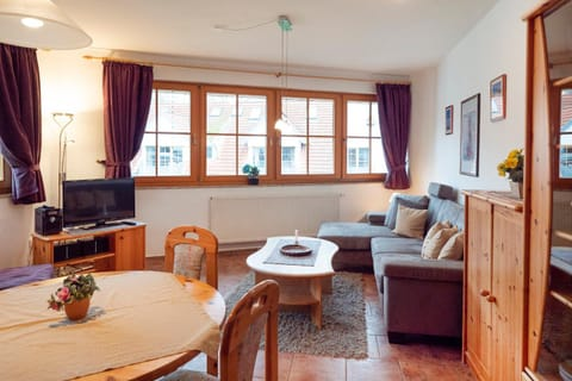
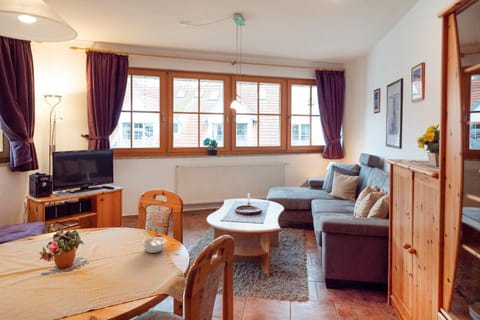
+ legume (154, 244)
